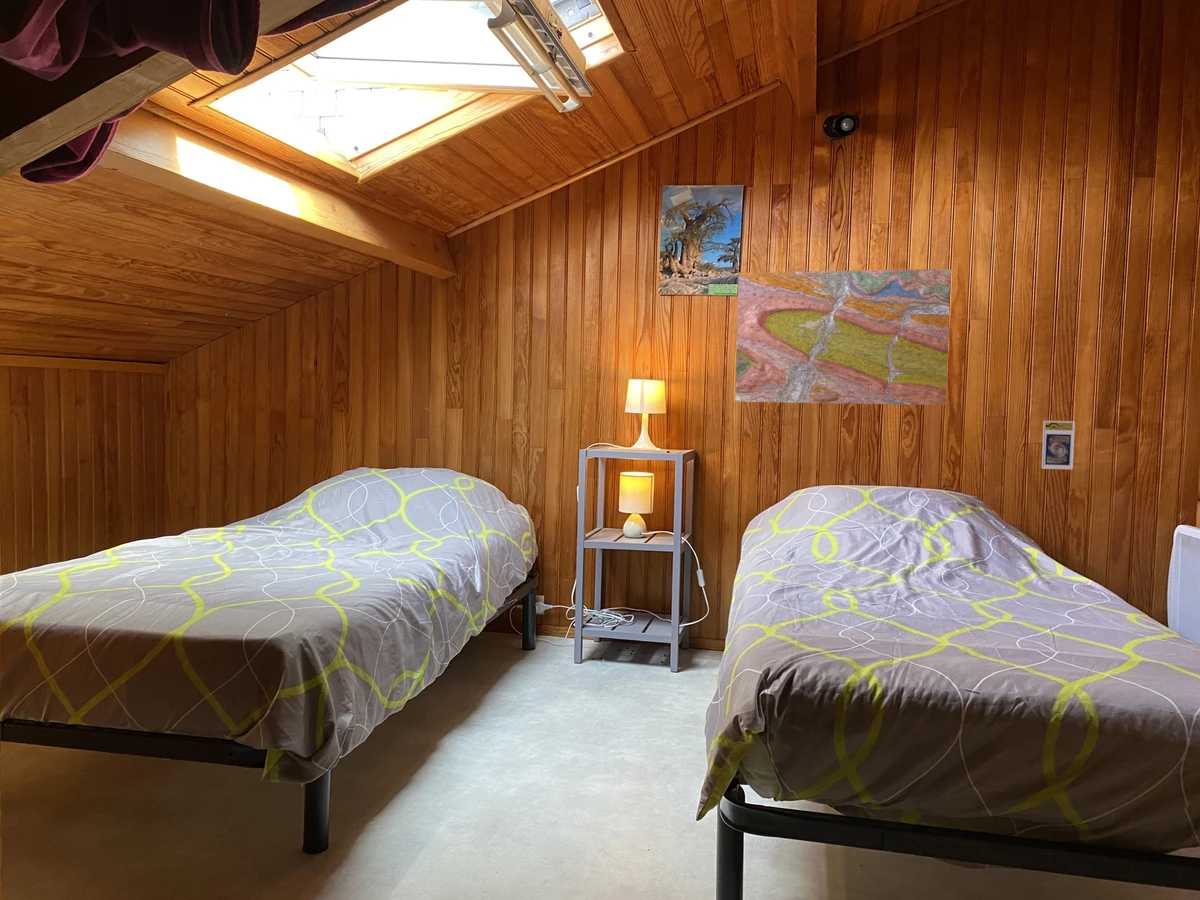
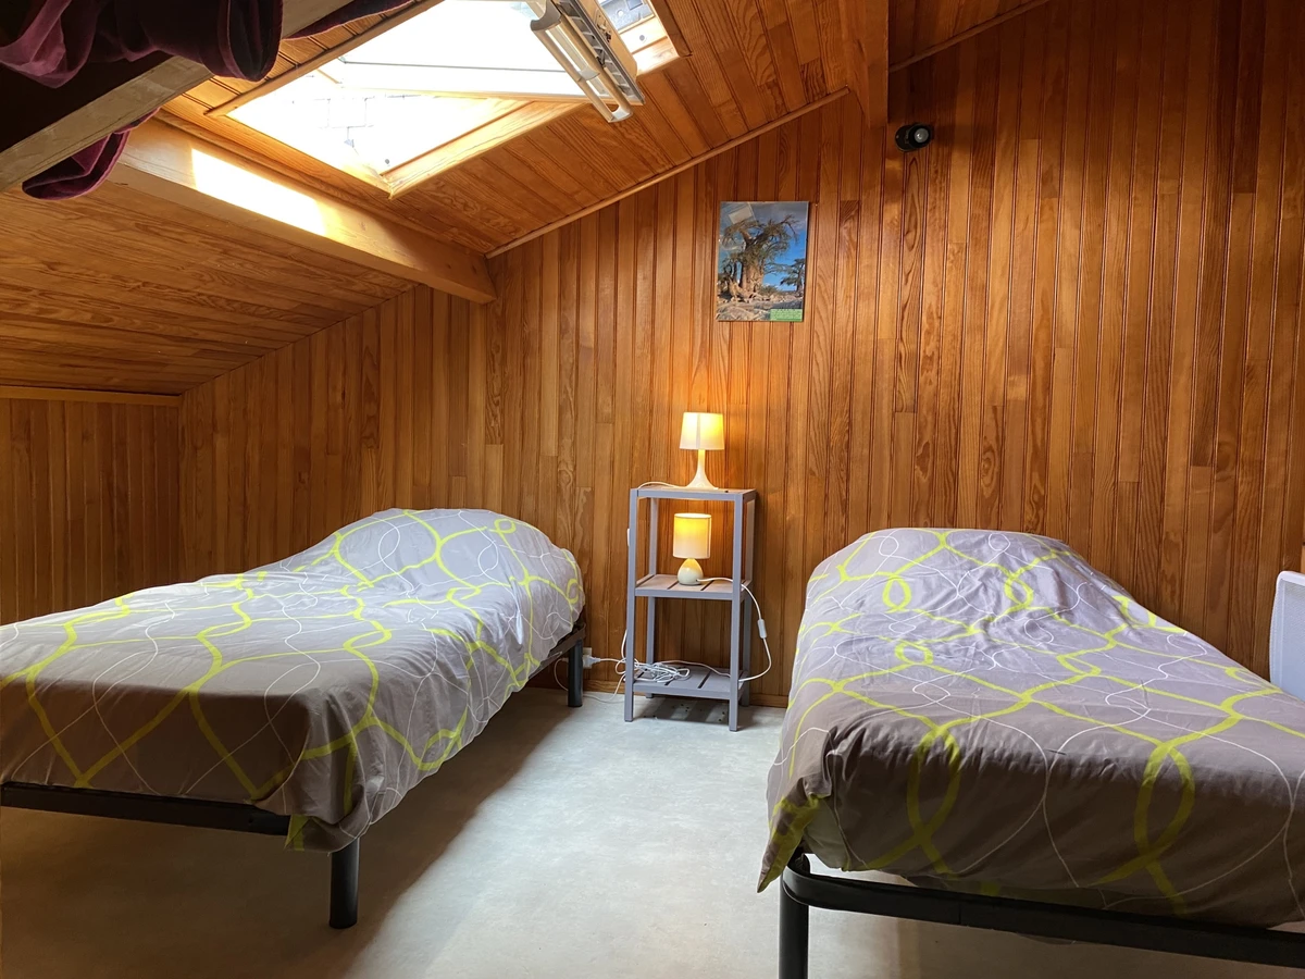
- terrain map (839, 337)
- trading card display case (1058, 445)
